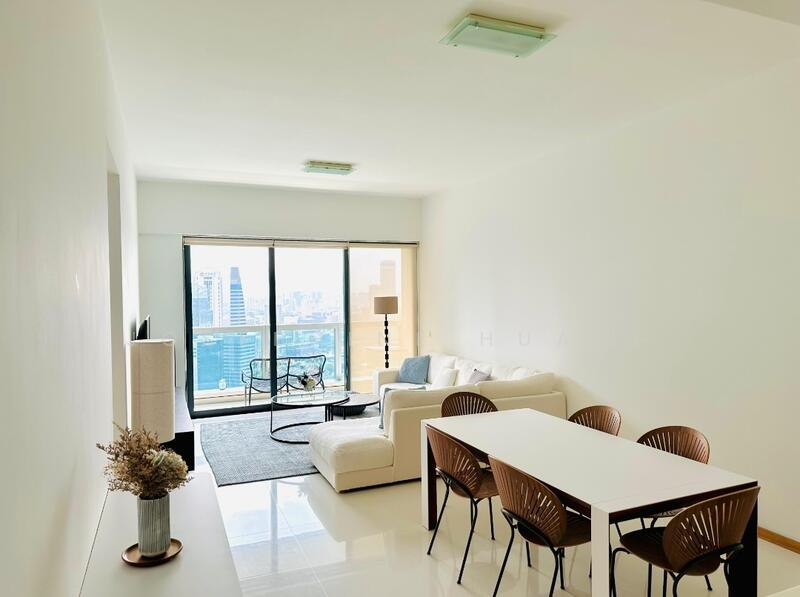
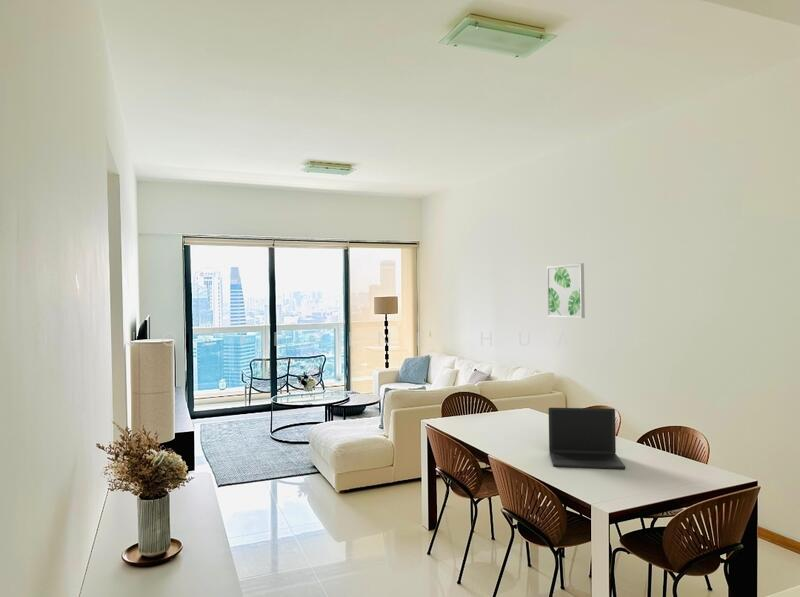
+ laptop (585, 436)
+ wall art (564, 291)
